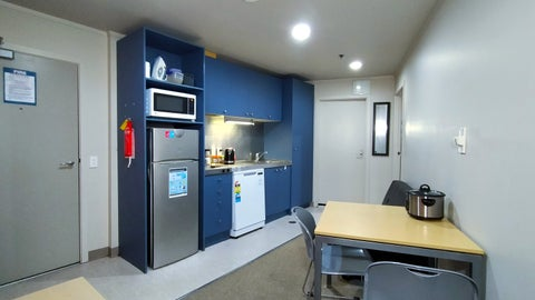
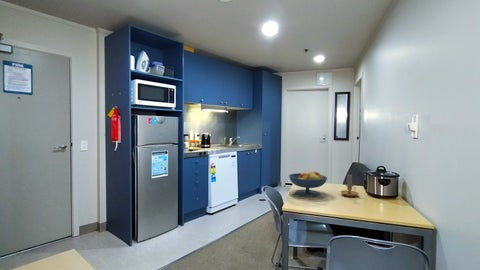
+ candle (350, 184)
+ fruit bowl (307, 181)
